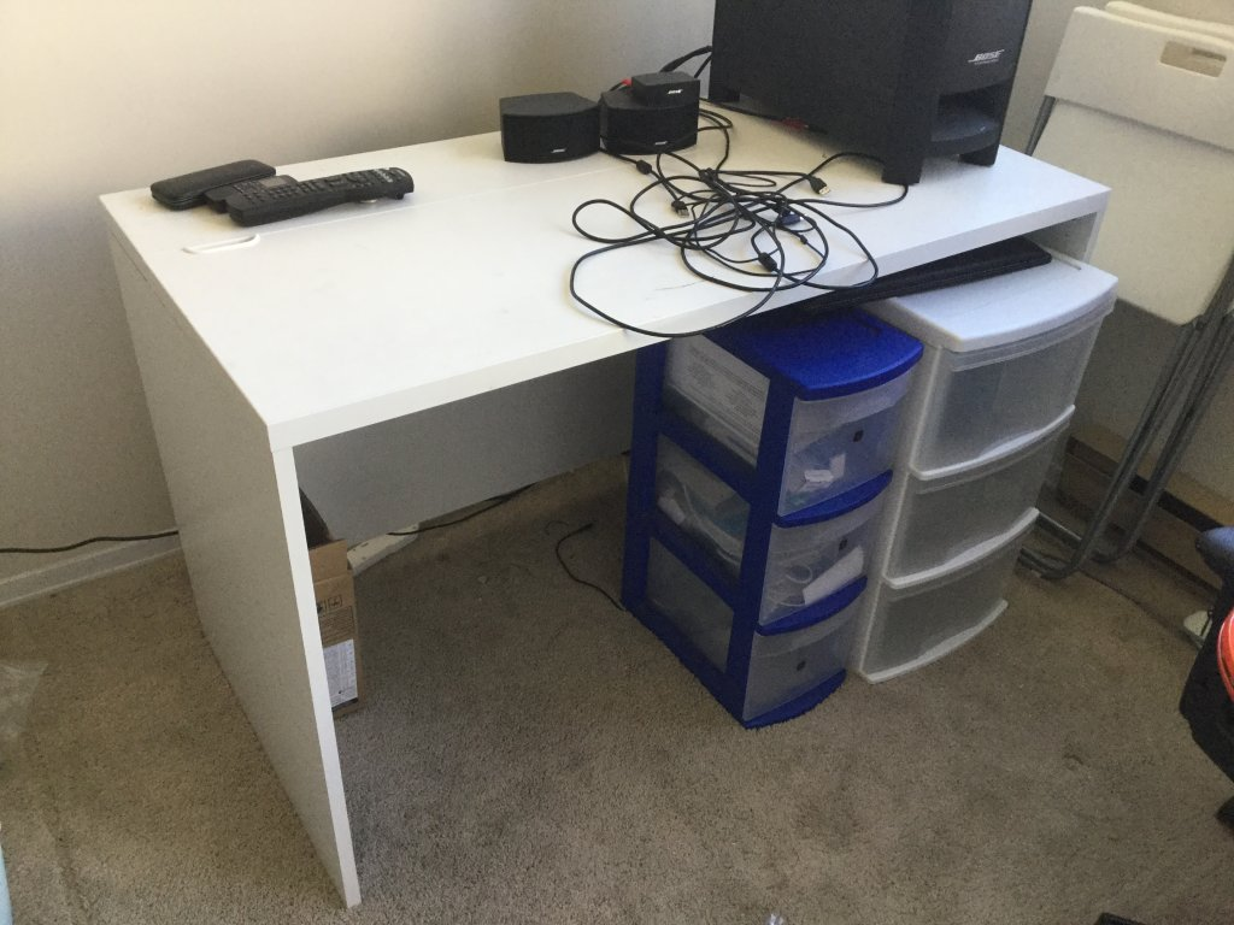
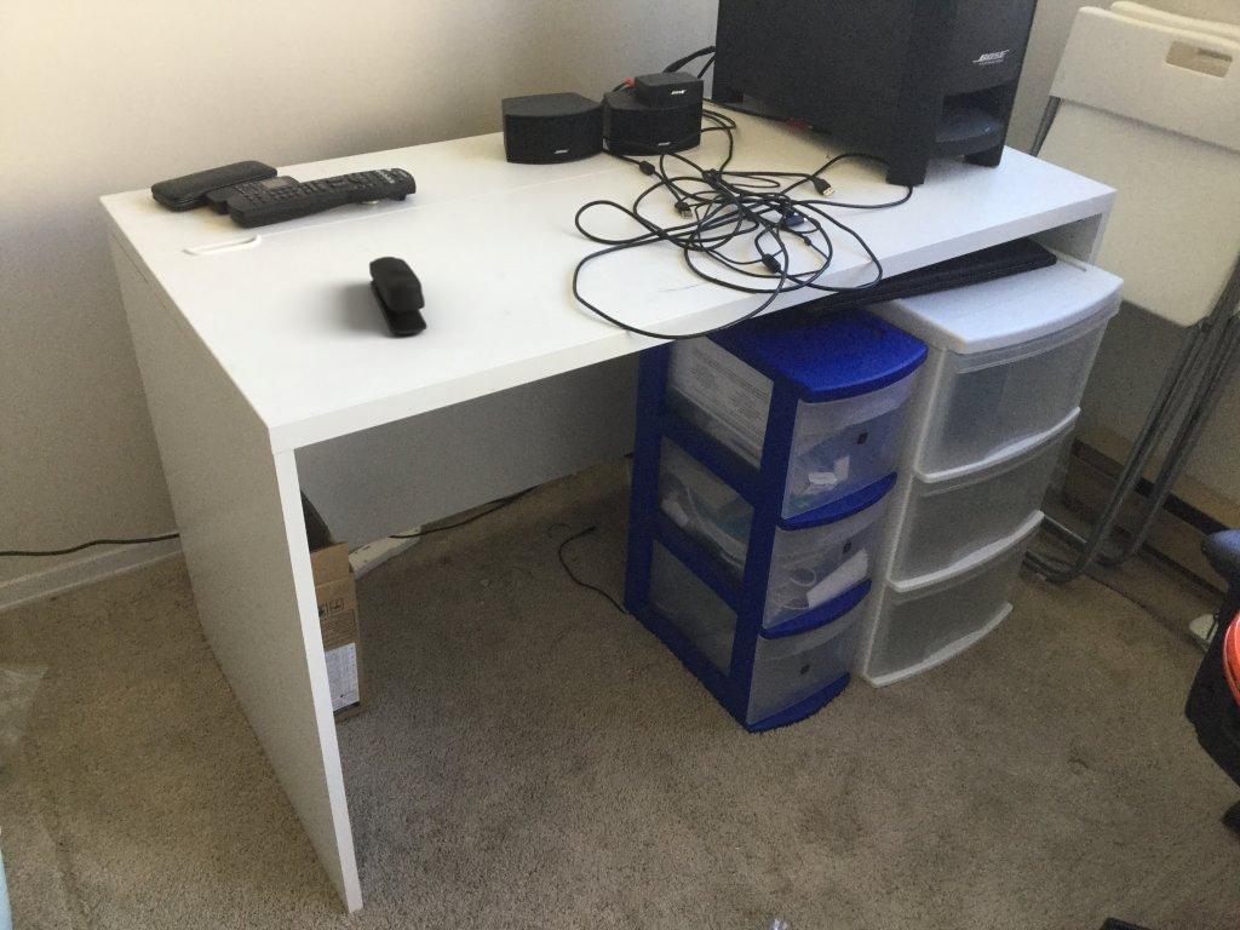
+ stapler (396, 283)
